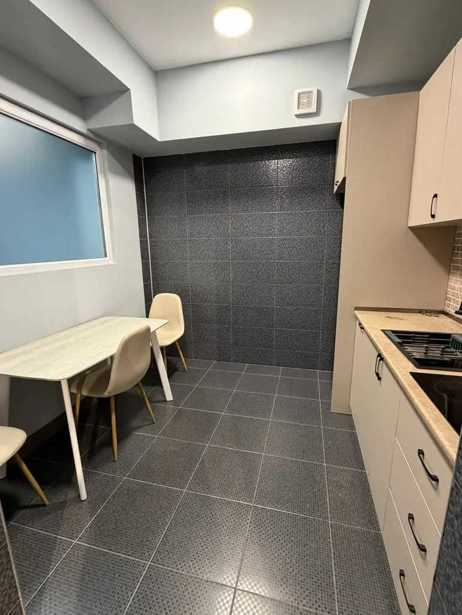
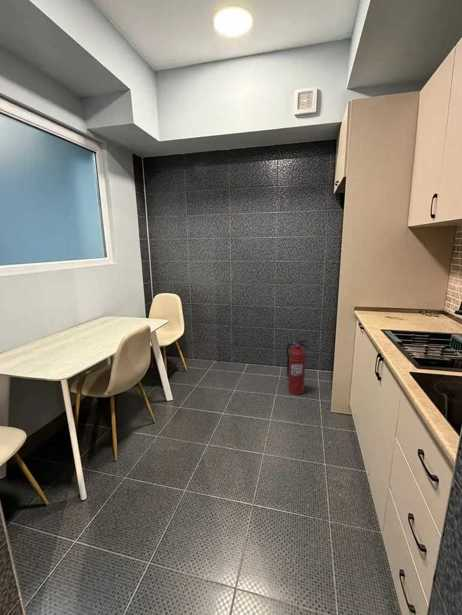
+ fire extinguisher (296, 365)
